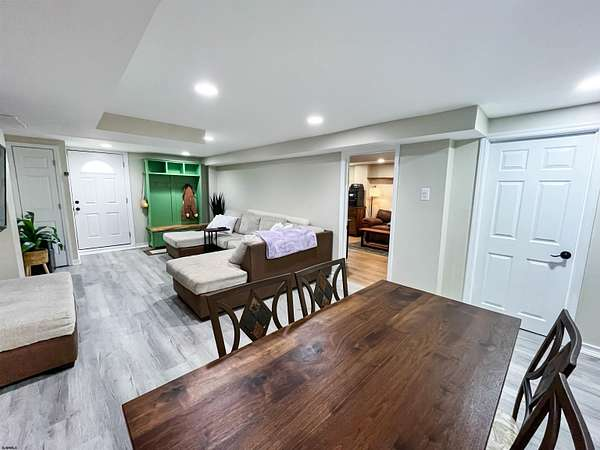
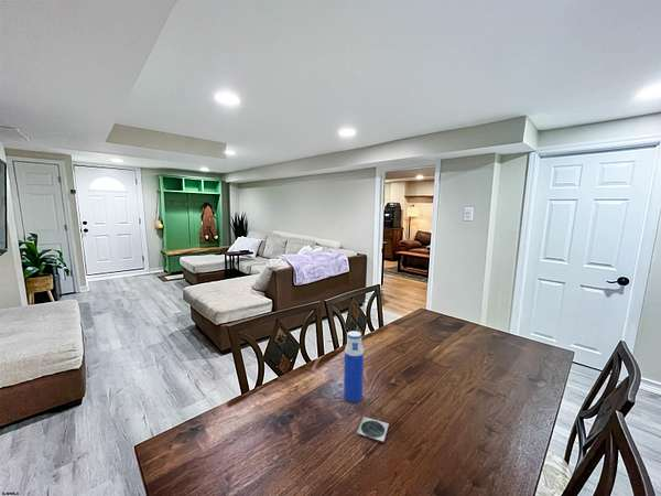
+ coaster (372, 429)
+ water bottle (354, 365)
